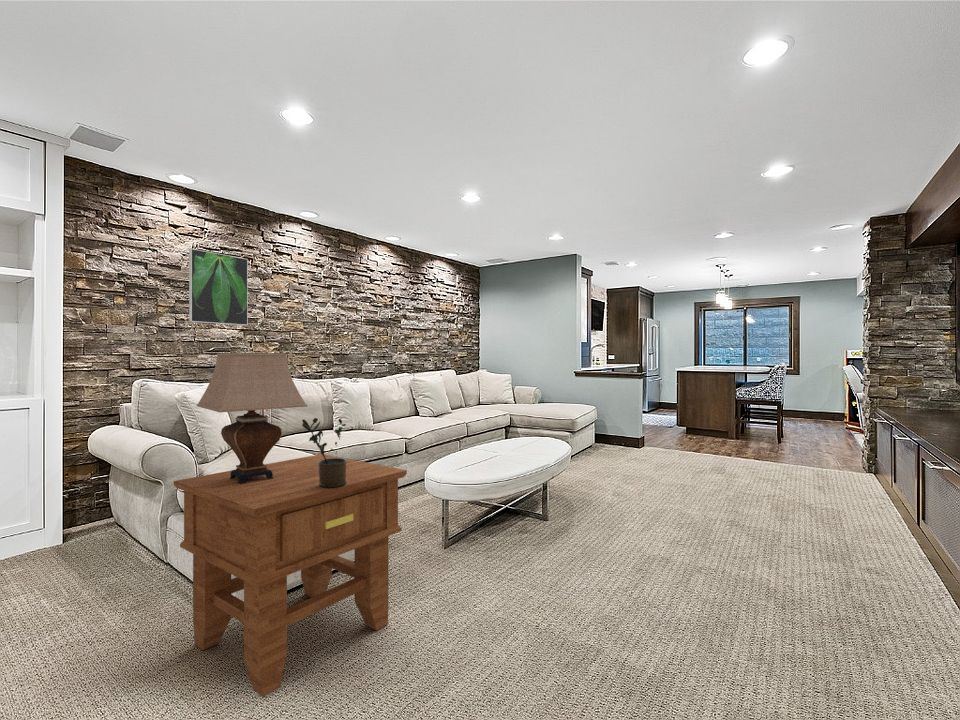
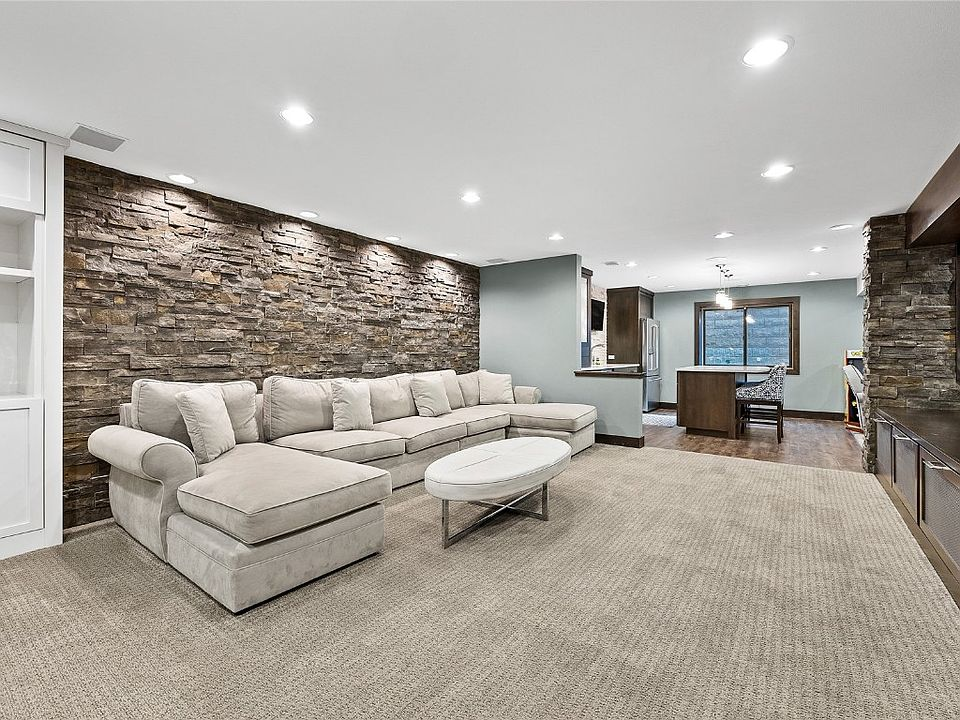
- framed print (219, 288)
- potted plant (330, 449)
- table lamp (251, 415)
- side table (295, 554)
